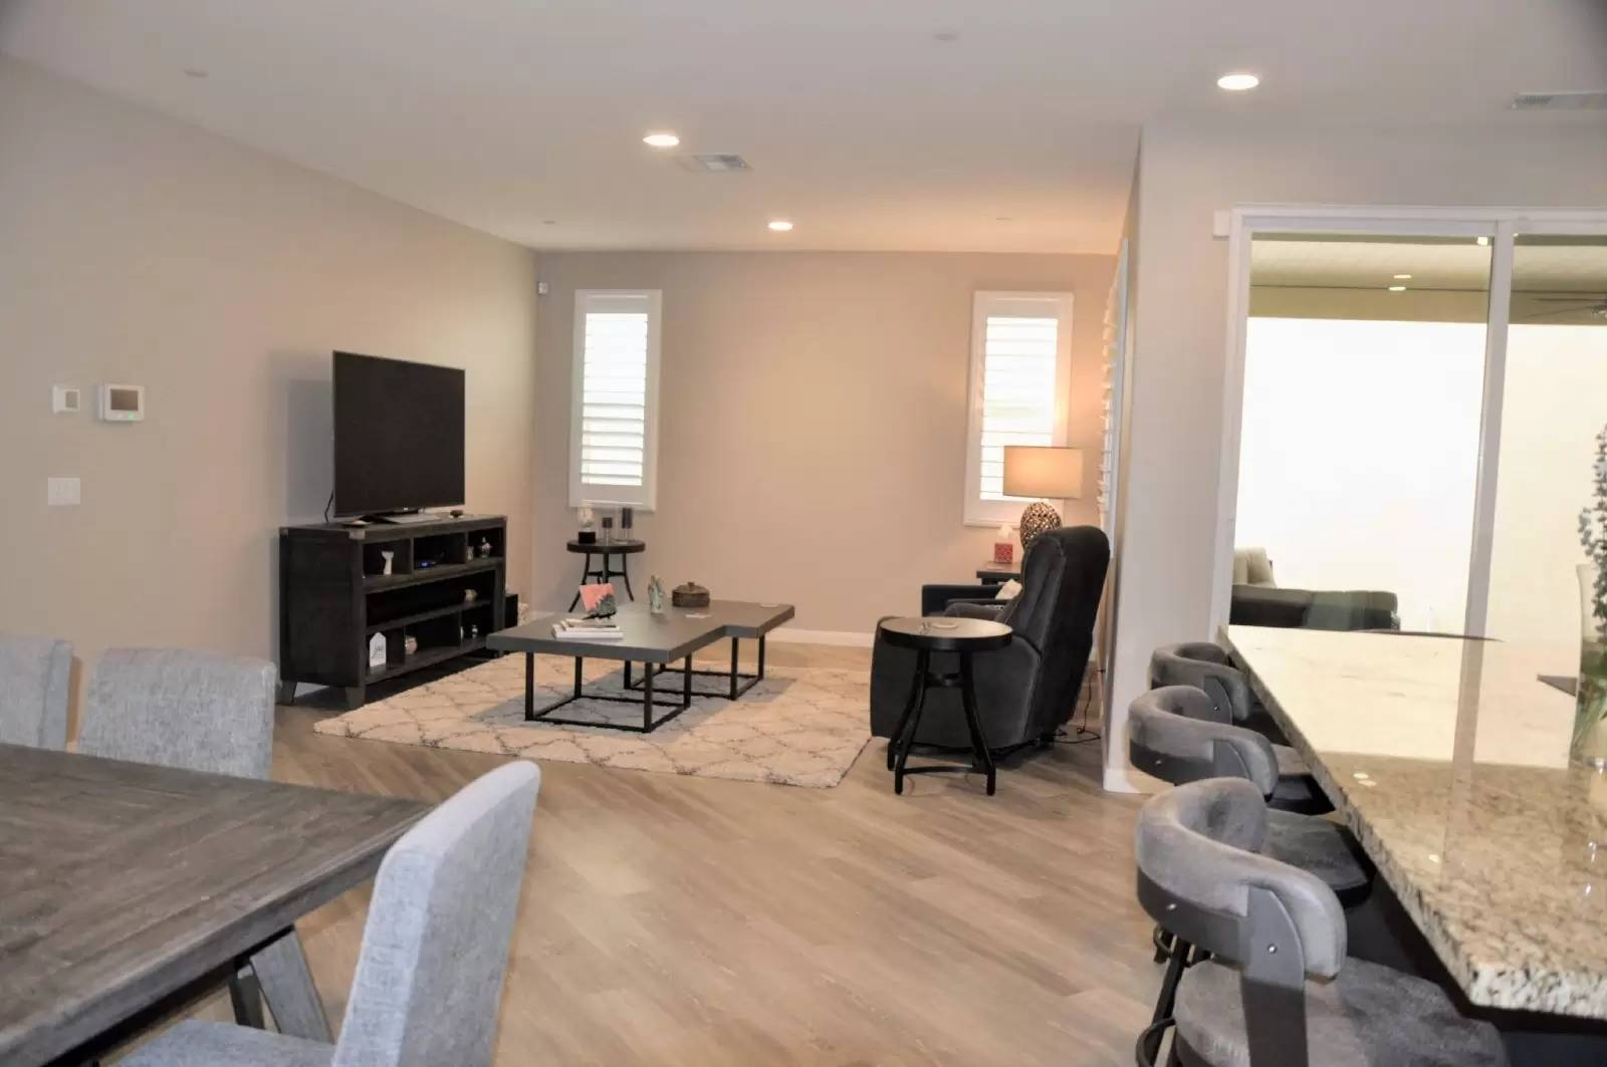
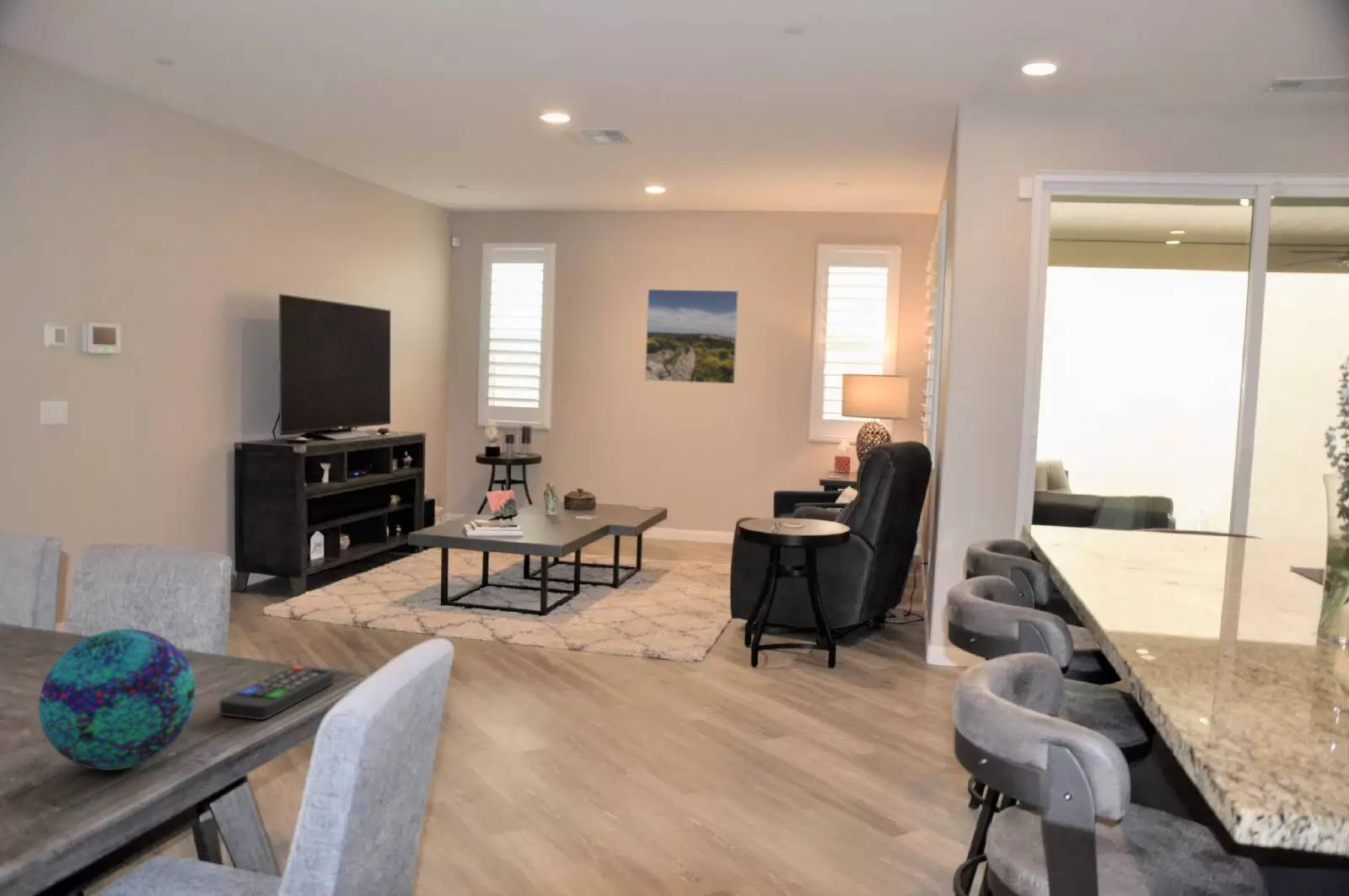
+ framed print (691, 336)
+ decorative ball (120, 698)
+ remote control (279, 690)
